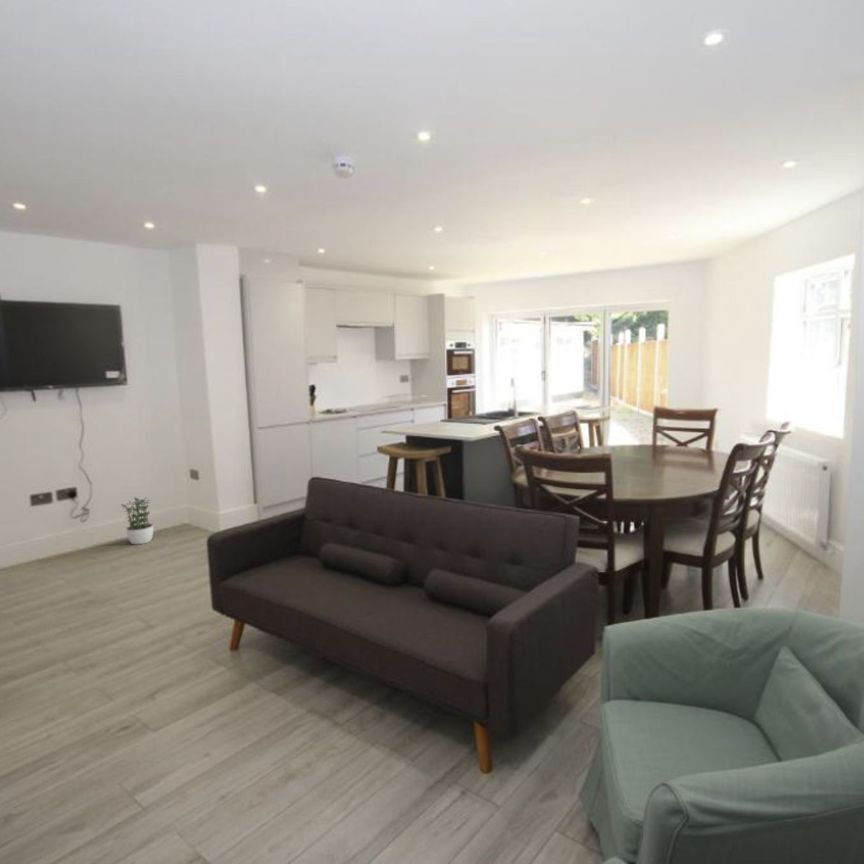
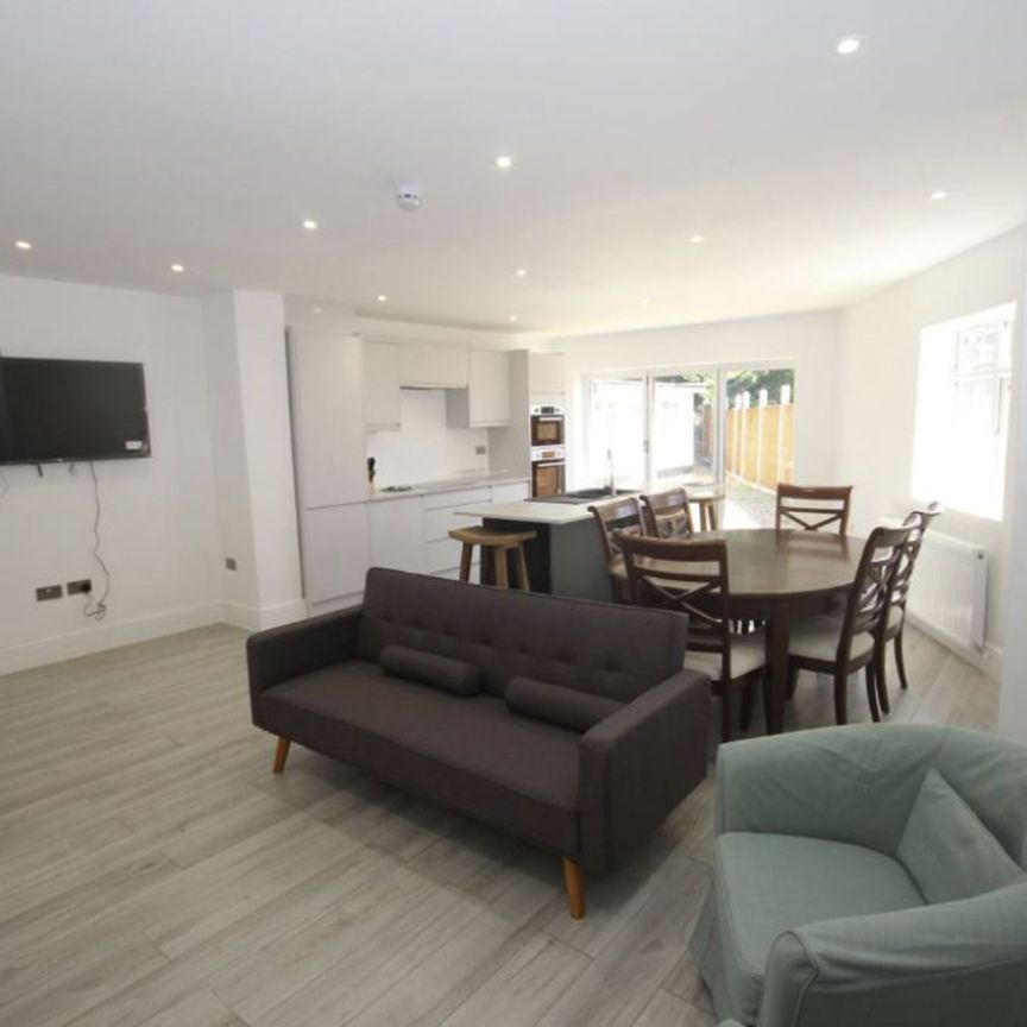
- potted plant (137, 519)
